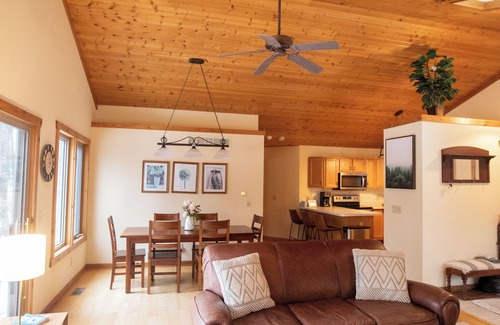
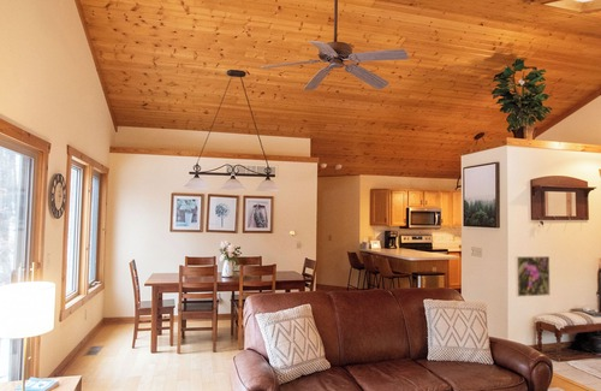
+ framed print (532, 276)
